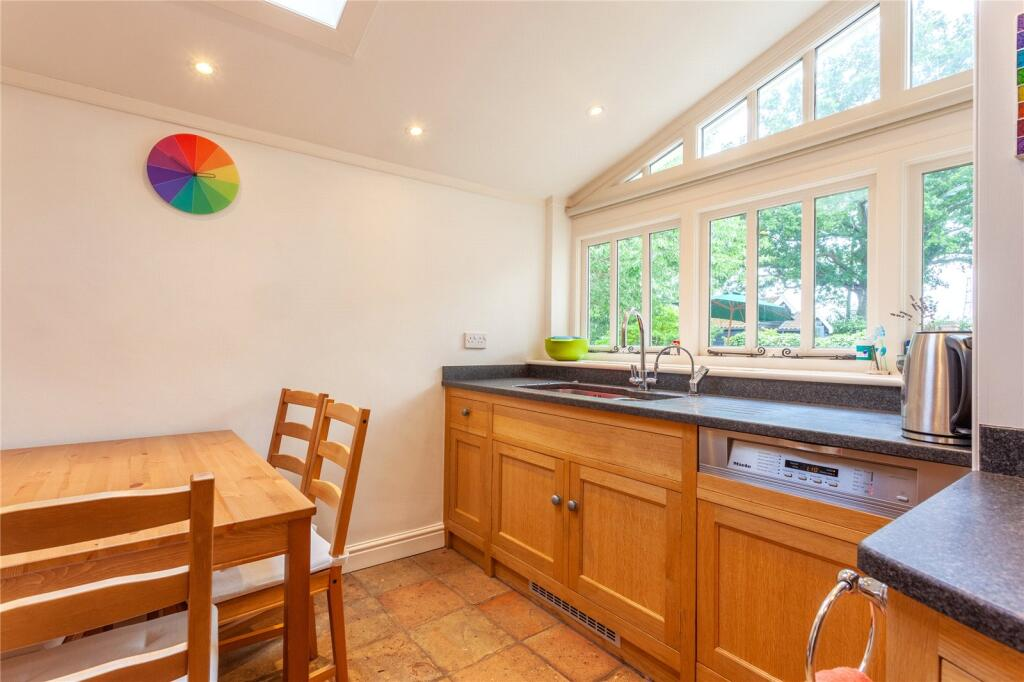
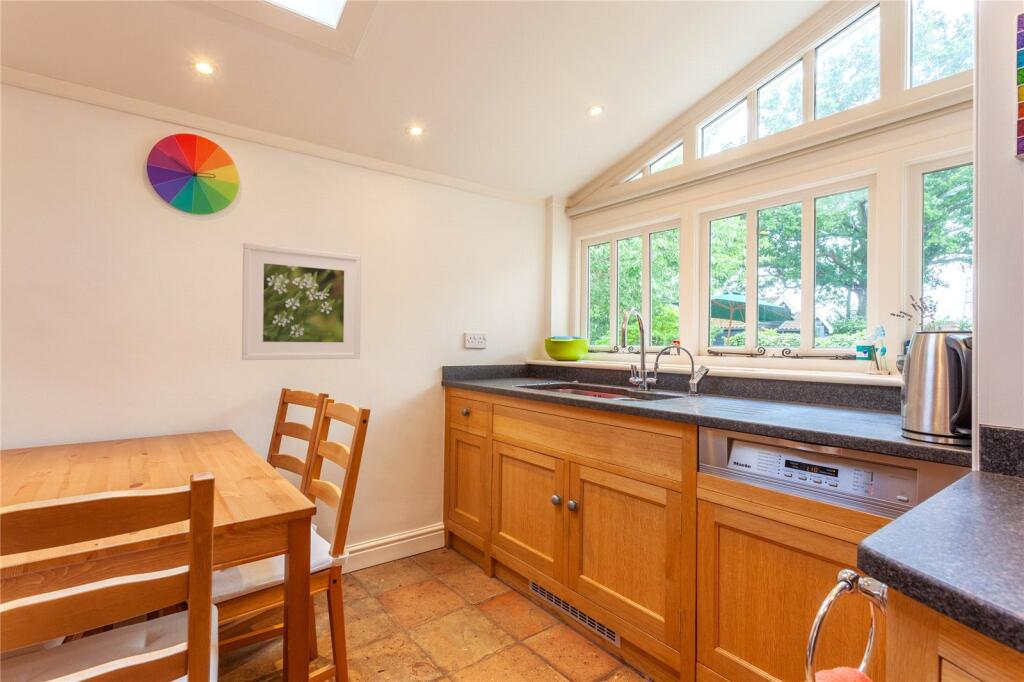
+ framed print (305, 304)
